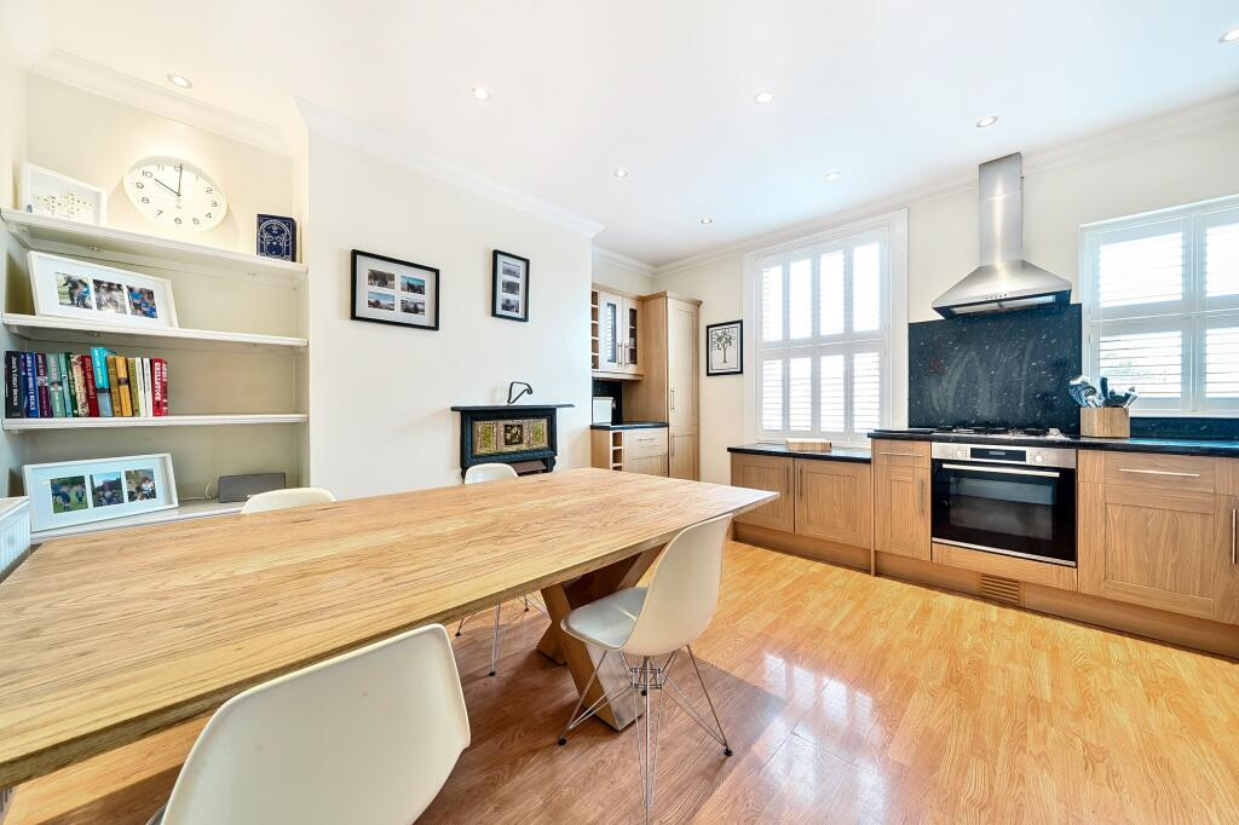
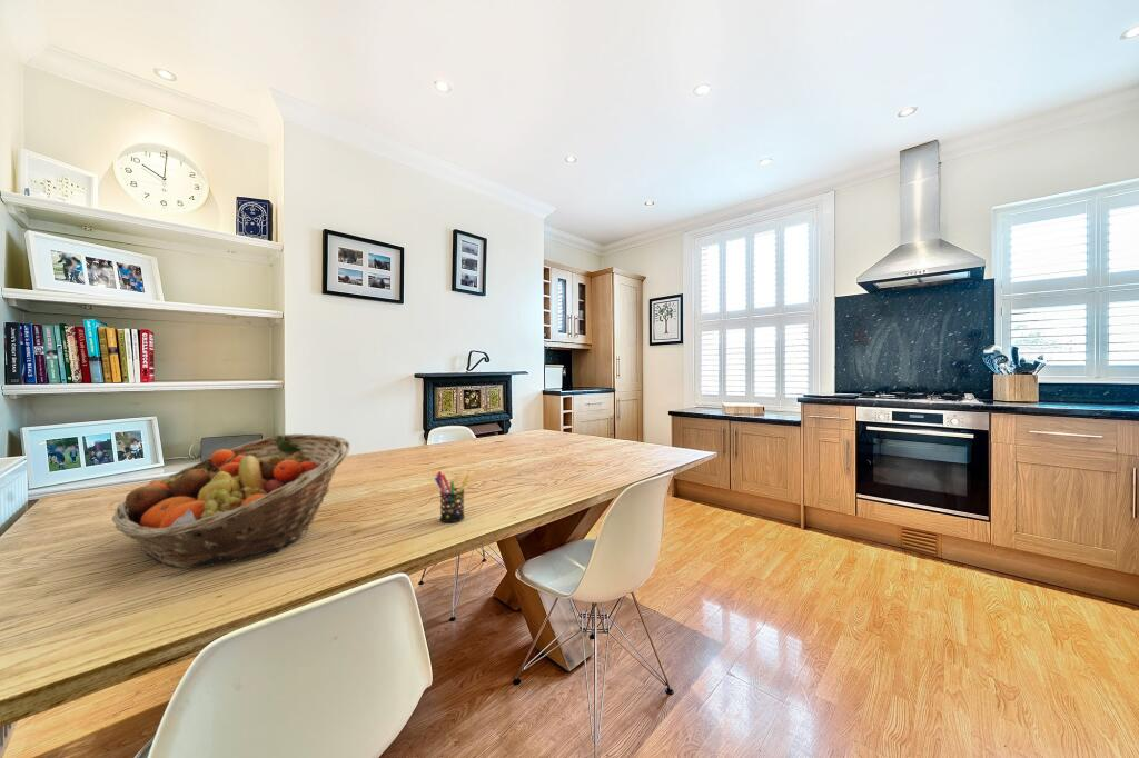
+ fruit basket (245, 489)
+ pen holder (450, 495)
